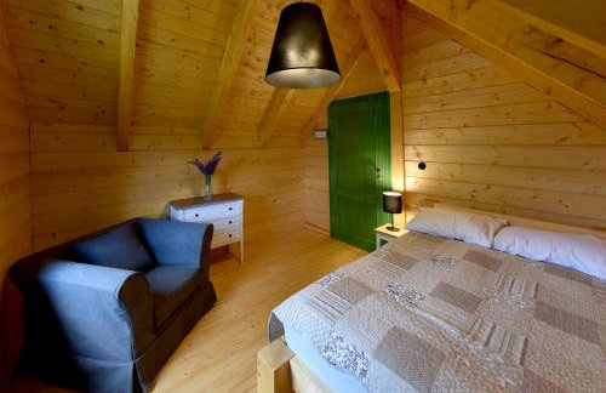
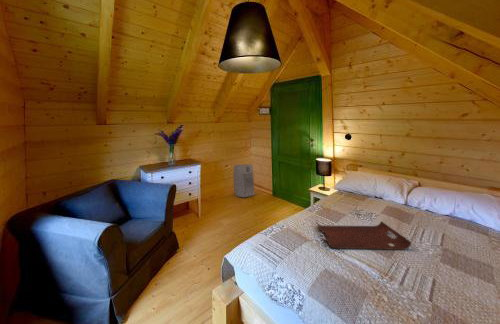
+ serving tray (357, 233)
+ air purifier (243, 179)
